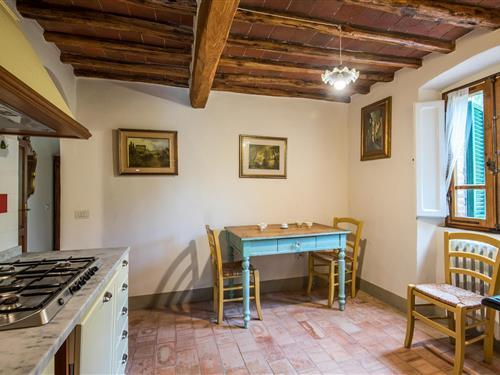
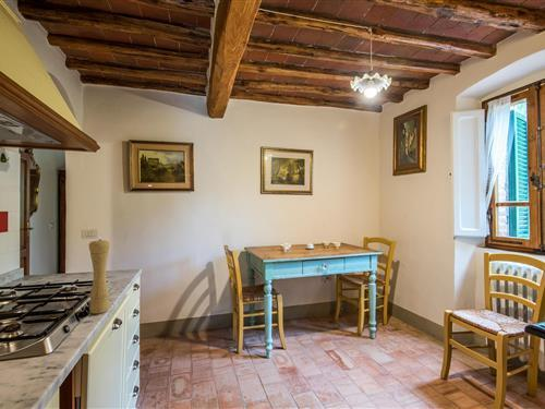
+ pepper mill (99, 275)
